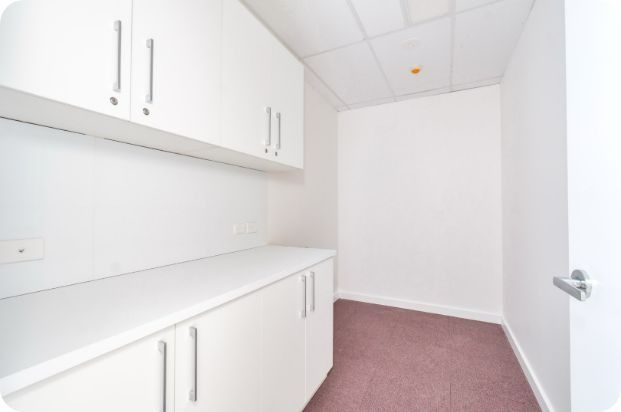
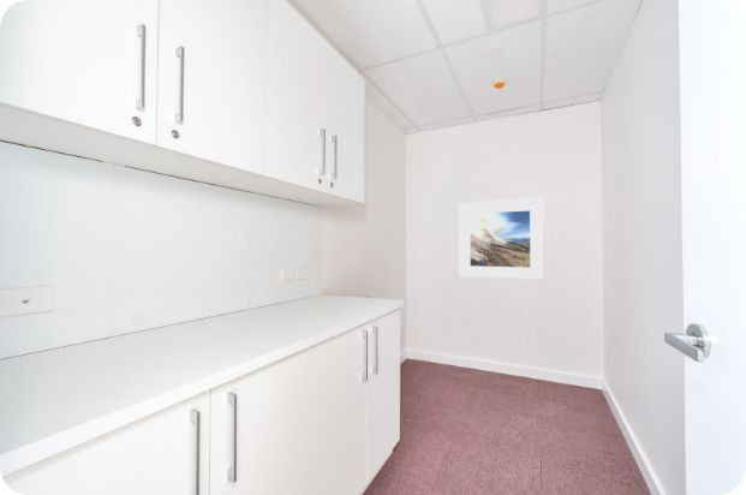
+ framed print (499, 239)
